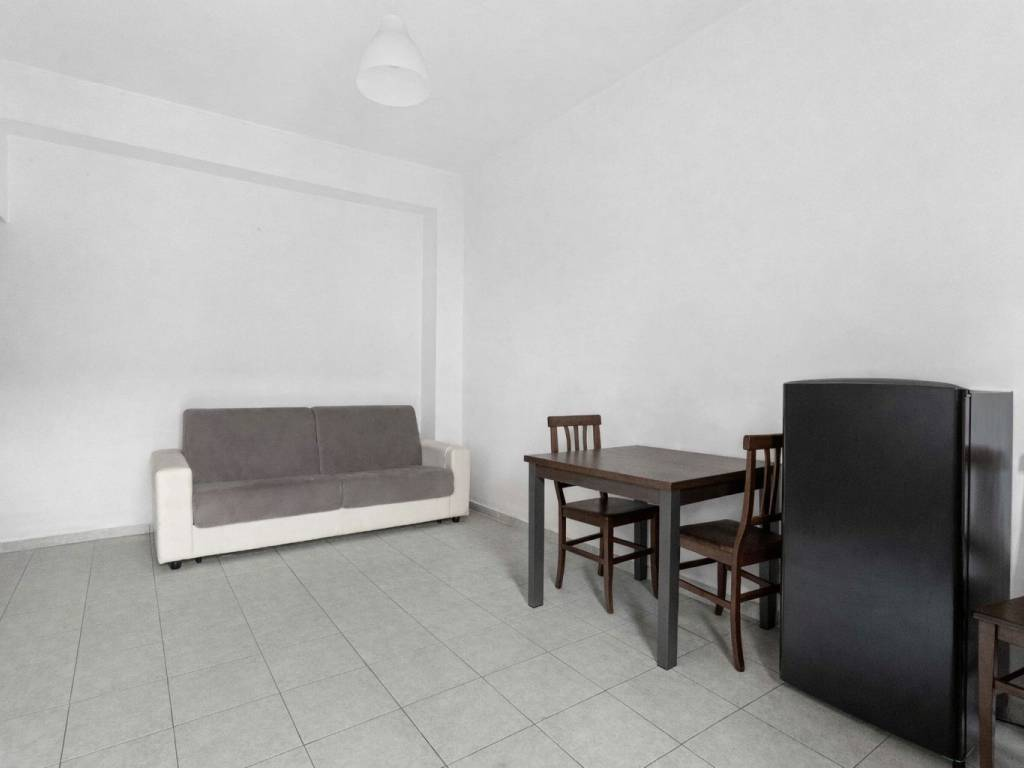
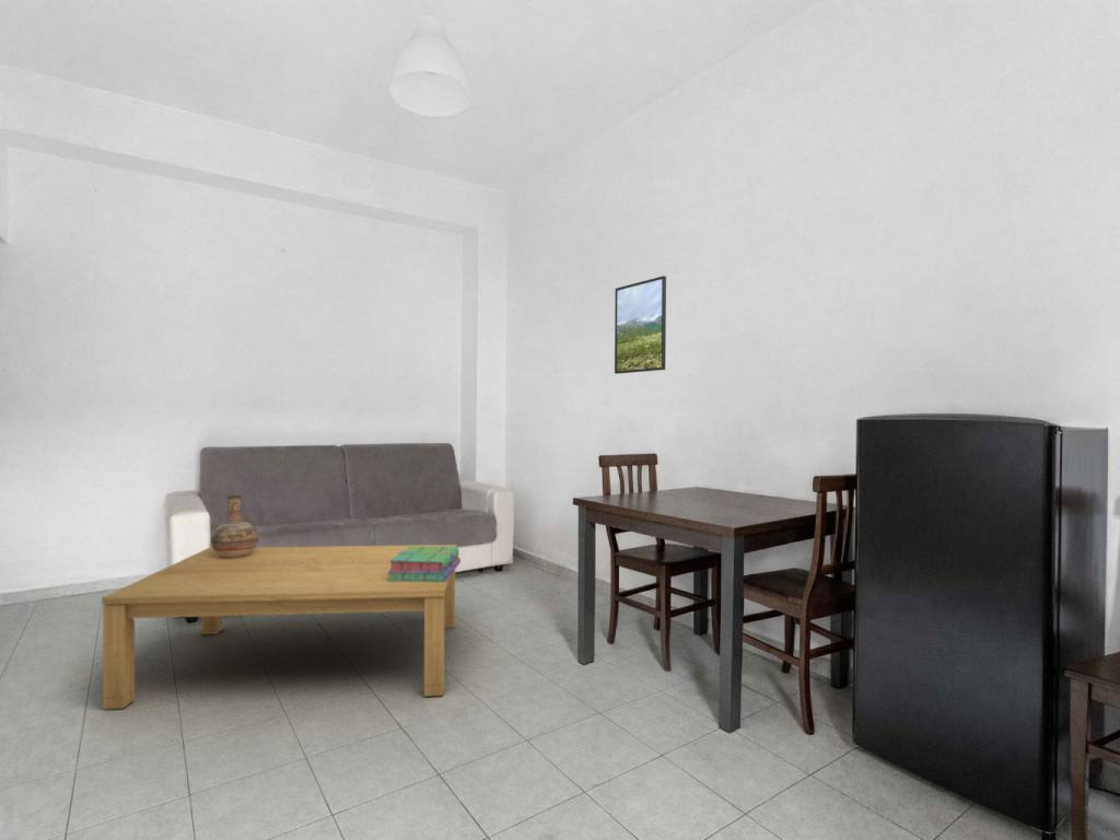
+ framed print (639, 327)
+ vase (235, 525)
+ stack of books (425, 562)
+ coffee table (310, 611)
